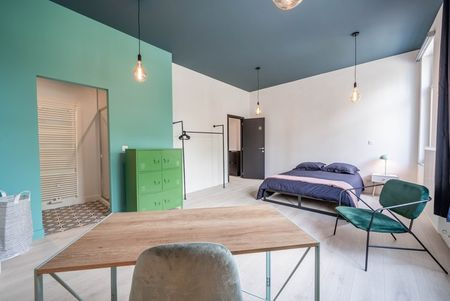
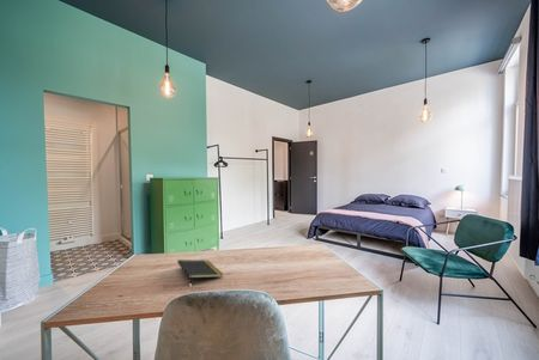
+ notepad (199, 268)
